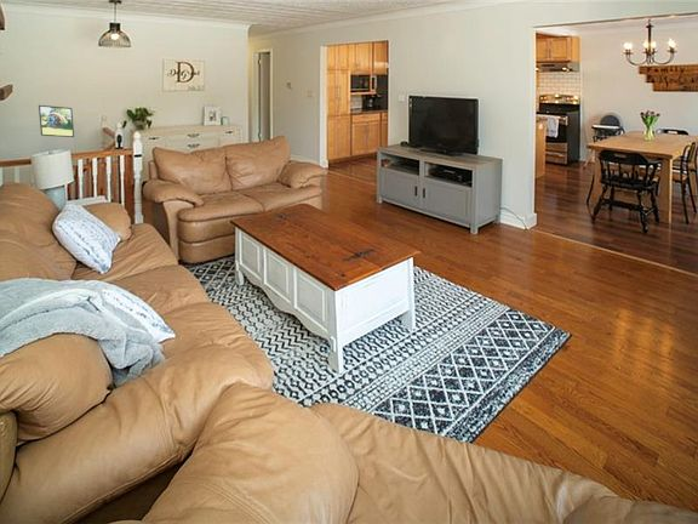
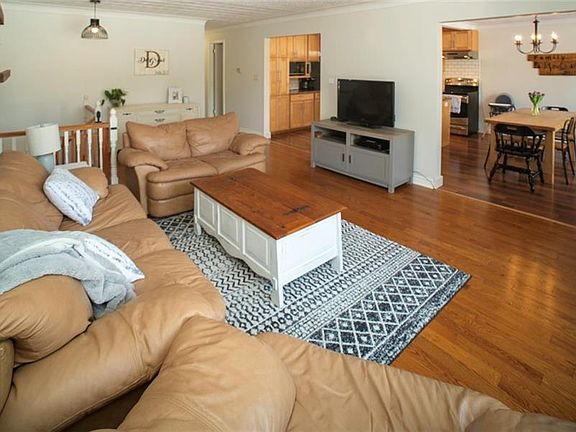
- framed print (56, 121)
